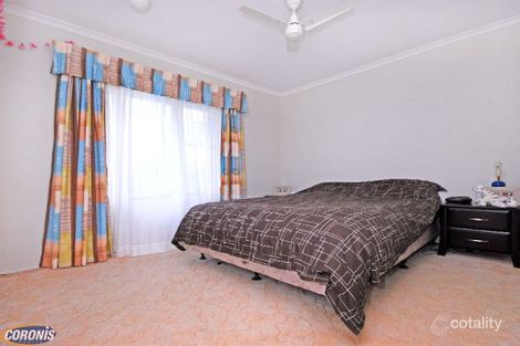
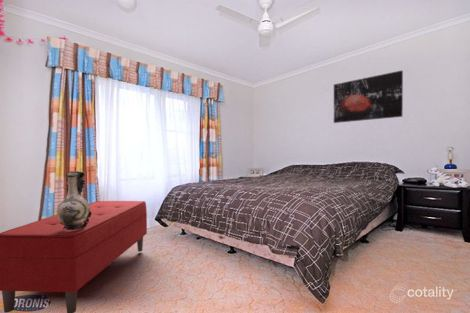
+ decorative vase (69, 201)
+ wall art (365, 99)
+ bench (90, 243)
